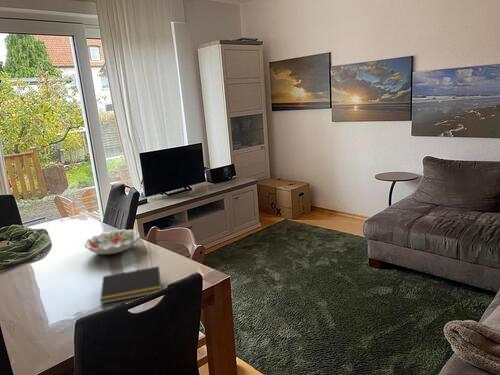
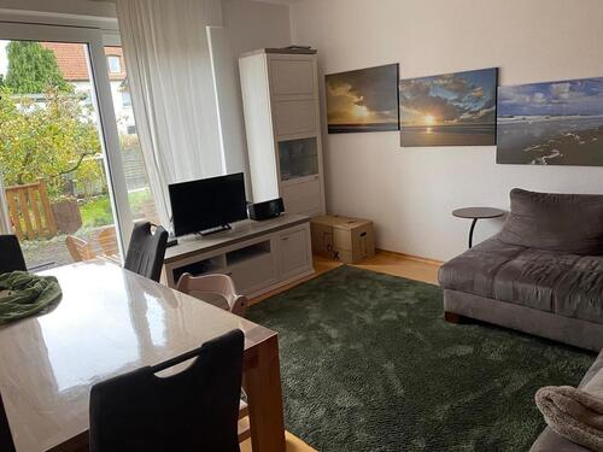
- decorative bowl (113, 243)
- notepad (131, 283)
